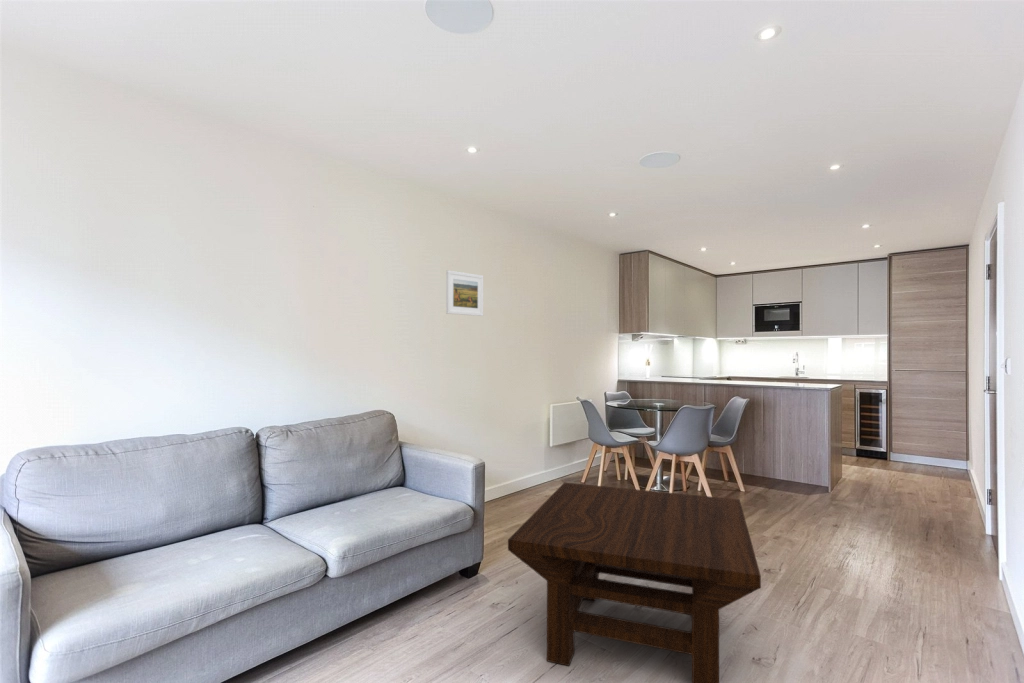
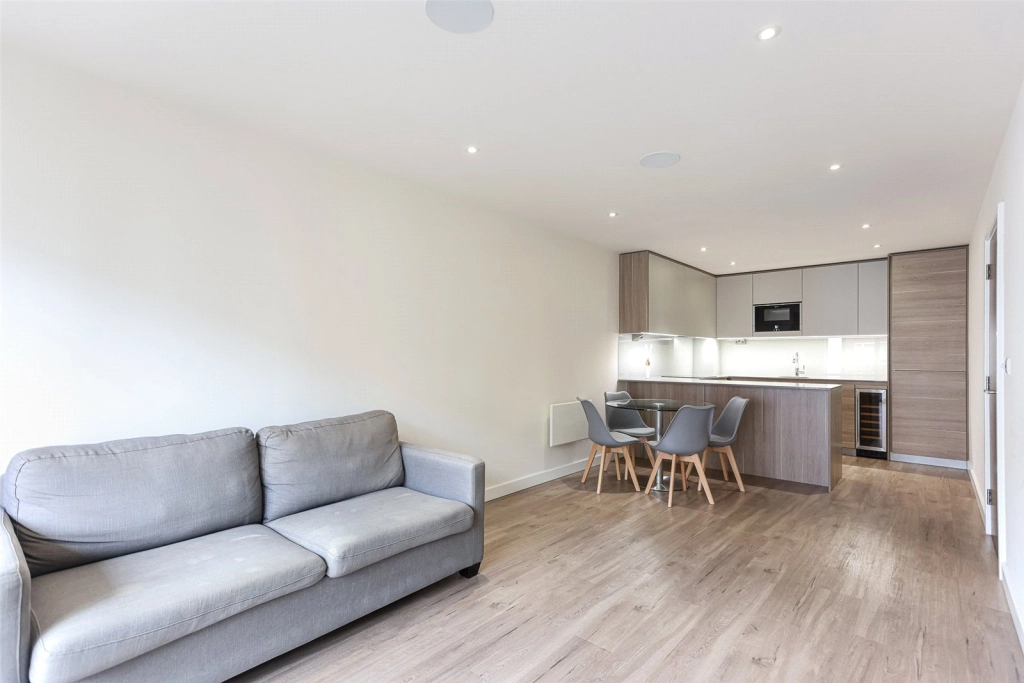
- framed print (465, 293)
- coffee table (637, 575)
